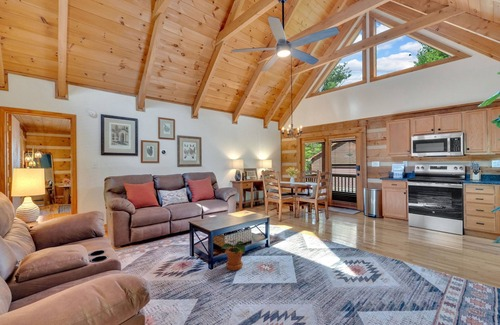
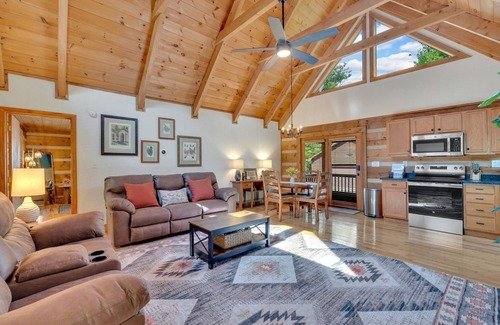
- potted plant (234, 255)
